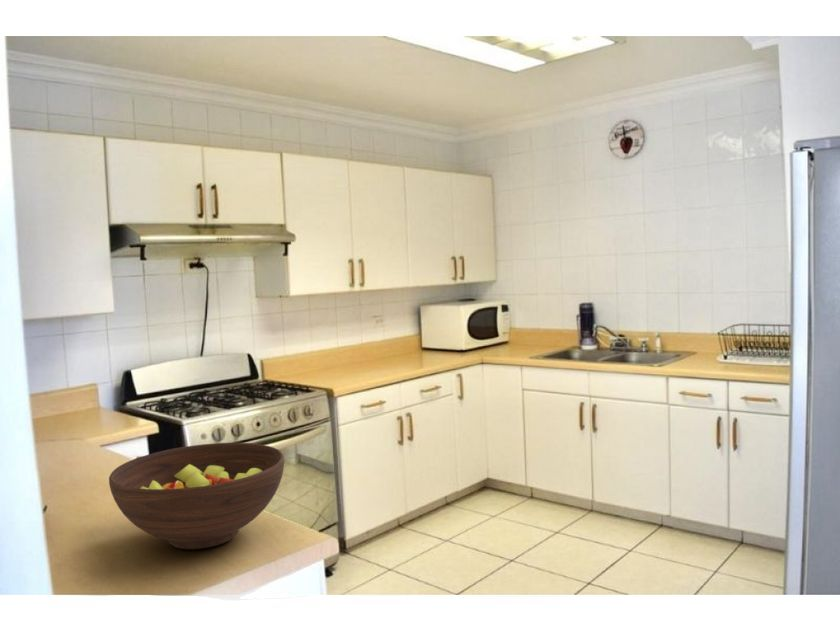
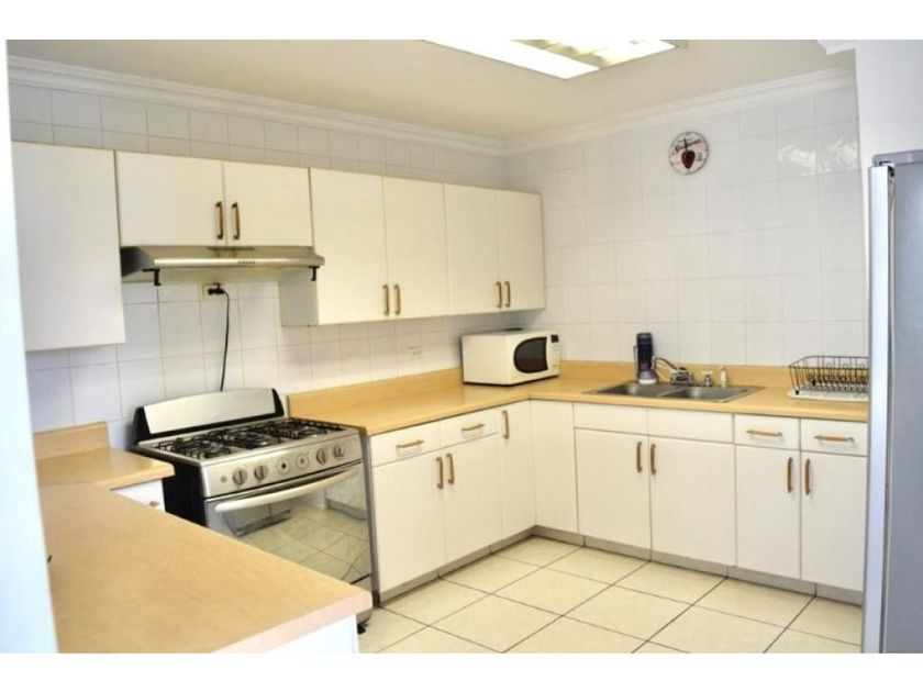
- fruit bowl (201, 501)
